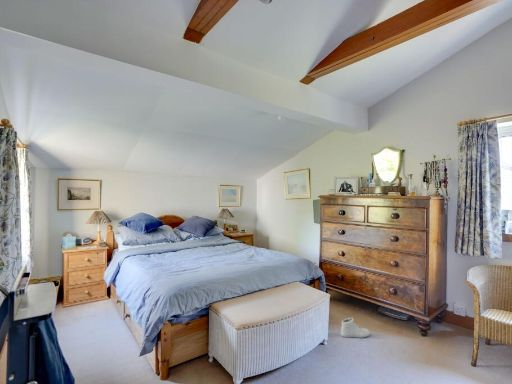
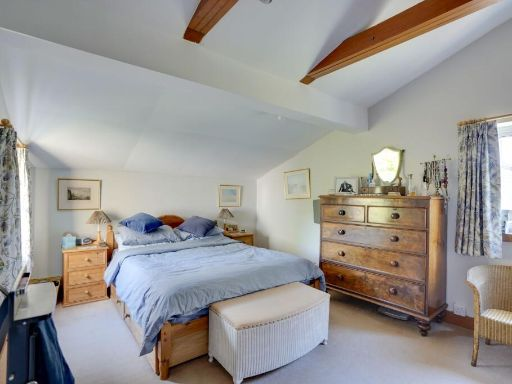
- sneaker (355, 326)
